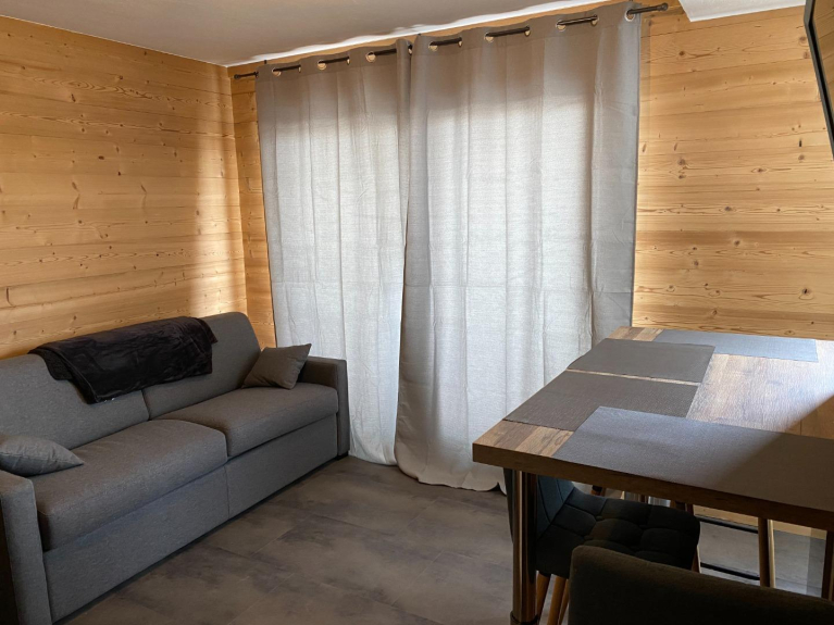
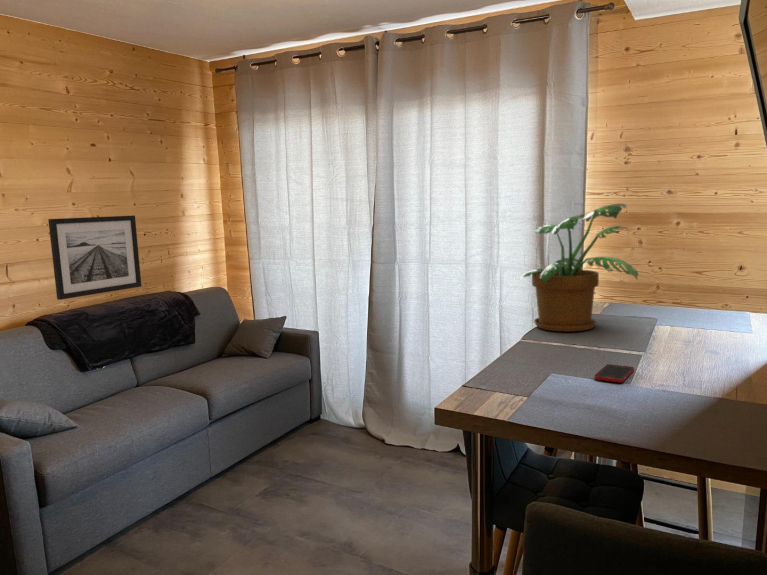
+ potted plant (582, 267)
+ wall art (98, 255)
+ cell phone (614, 373)
